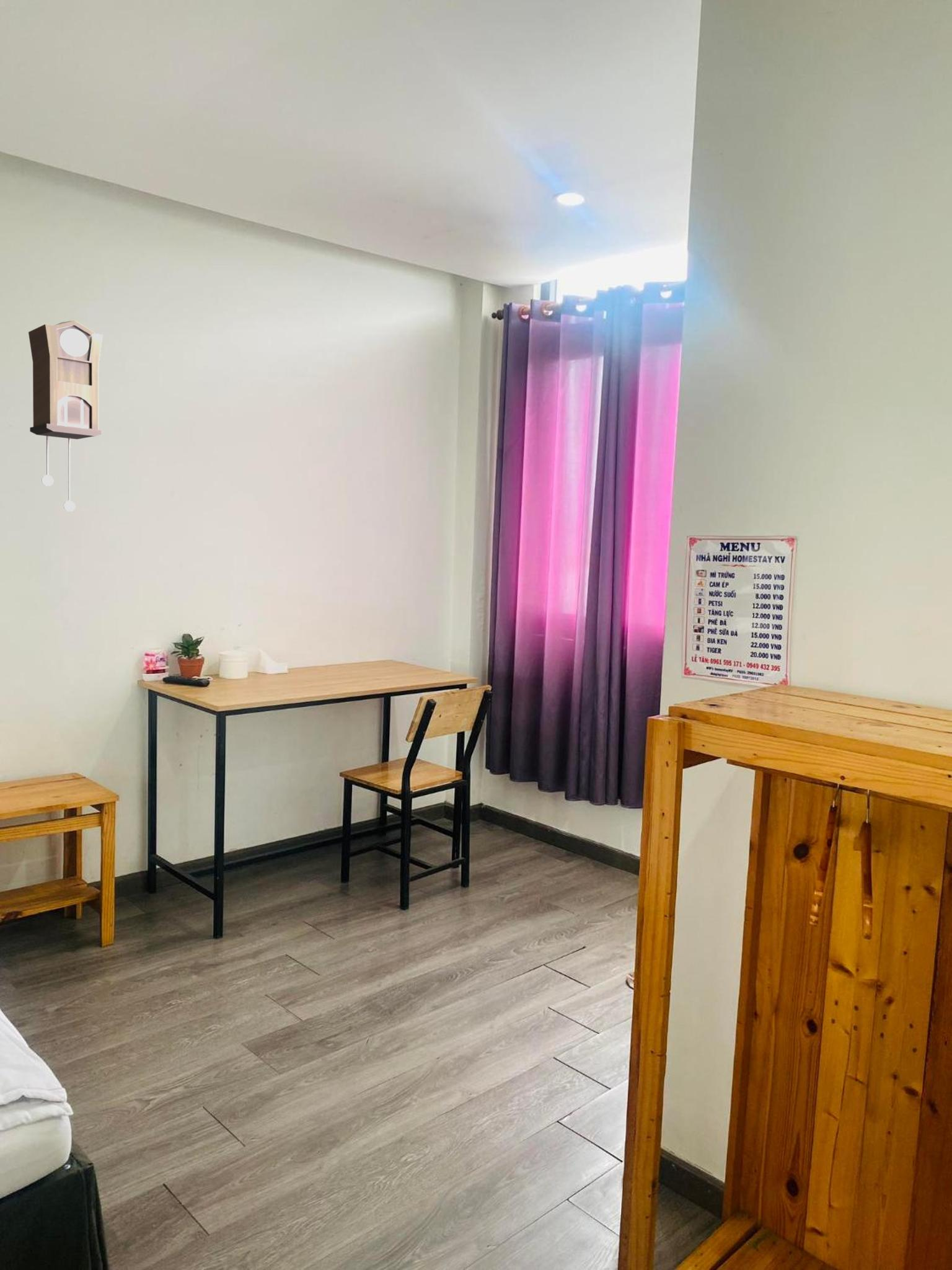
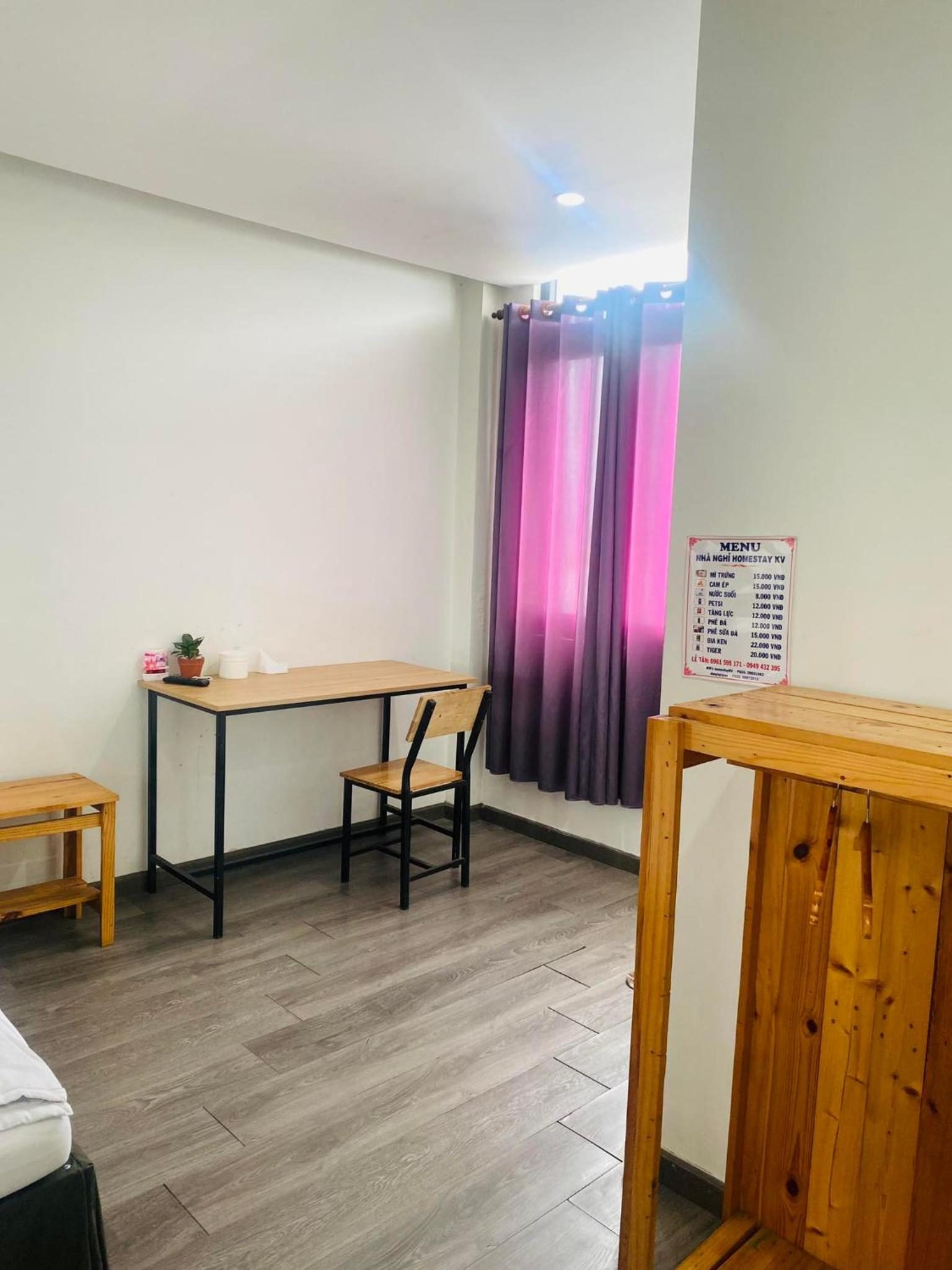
- pendulum clock (66, 418)
